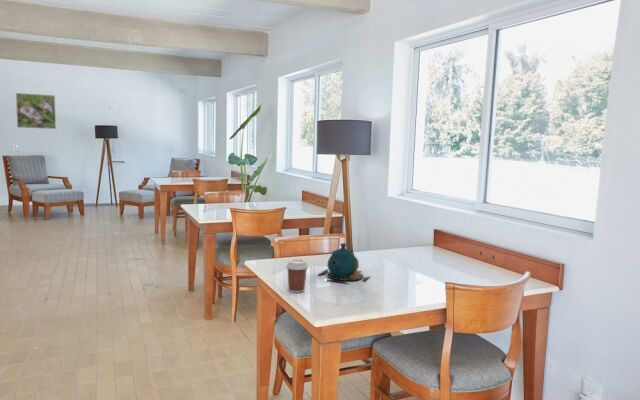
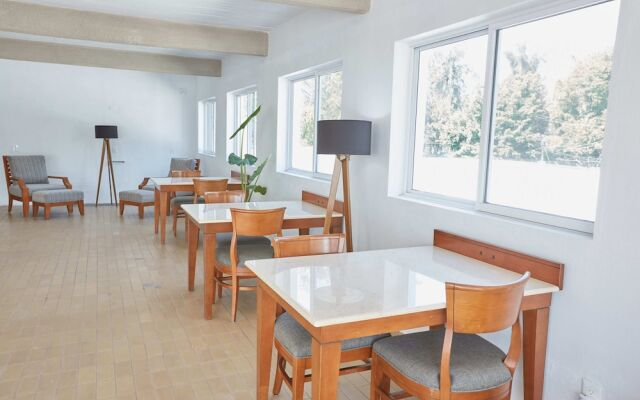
- coffee cup (296, 275)
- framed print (36, 111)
- teapot (345, 259)
